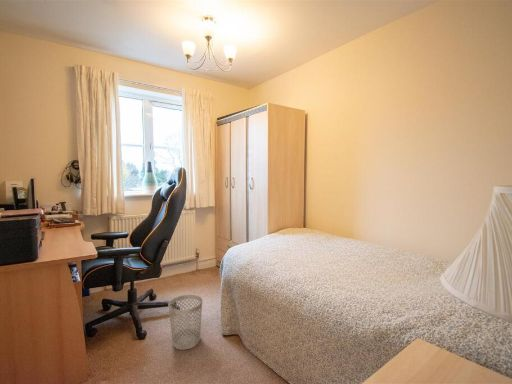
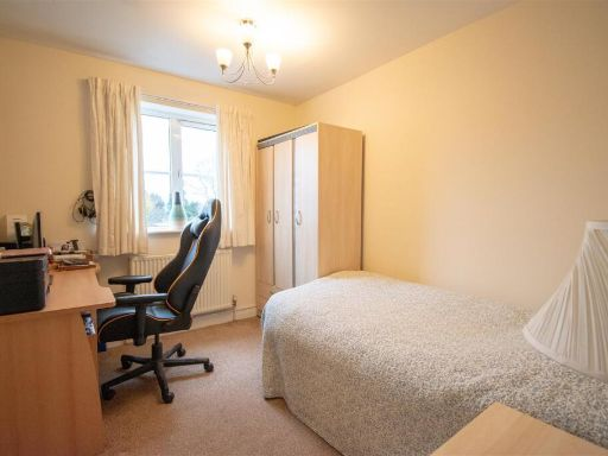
- wastebasket (186, 322)
